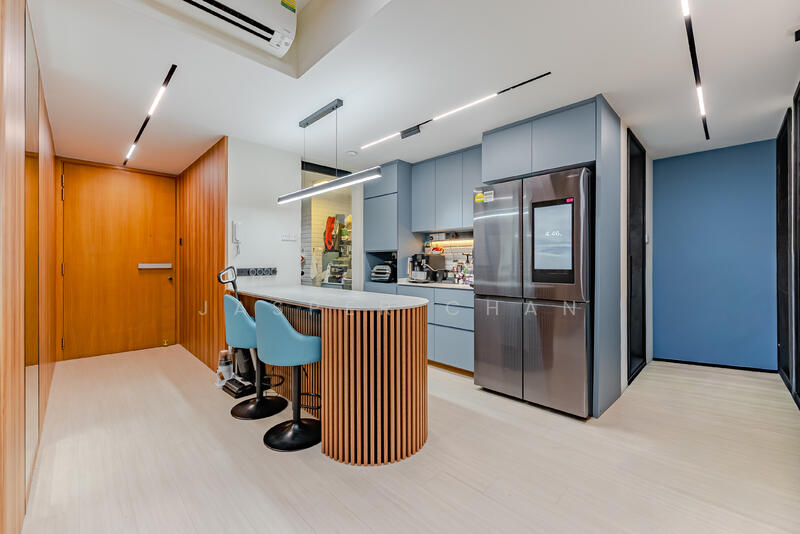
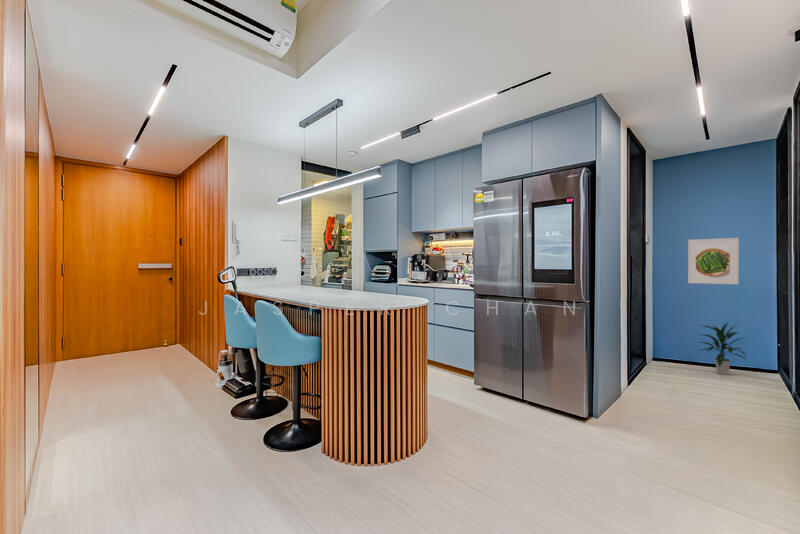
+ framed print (712, 261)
+ indoor plant (721, 347)
